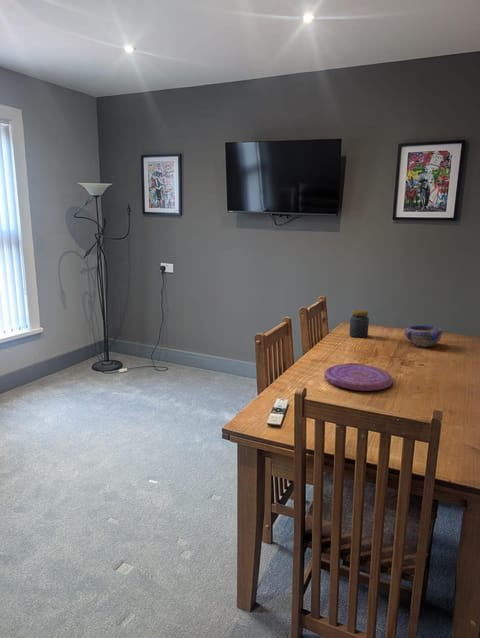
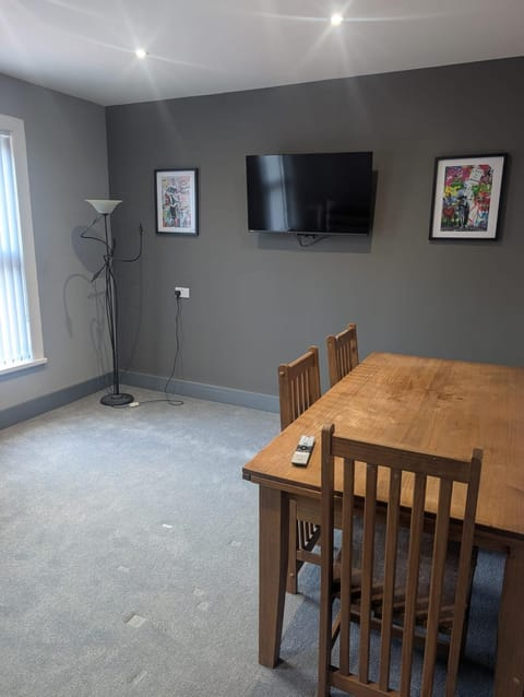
- plate (357, 376)
- jar (359, 323)
- bowl (423, 336)
